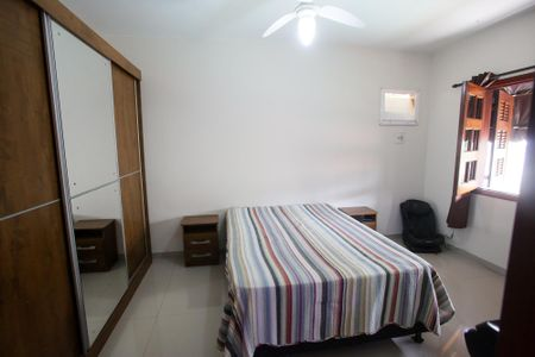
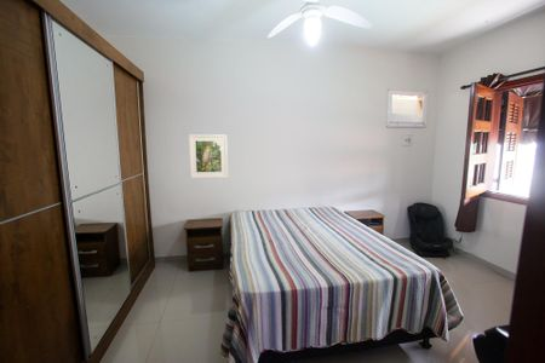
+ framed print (208, 156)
